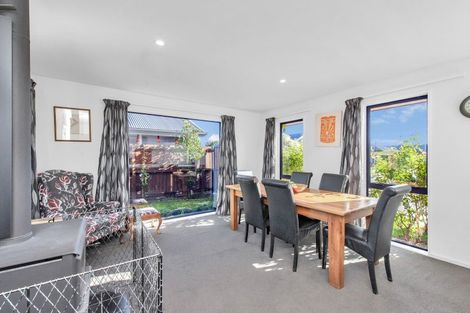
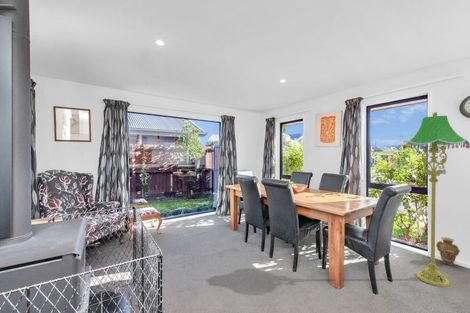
+ vase (447, 251)
+ floor lamp (433, 196)
